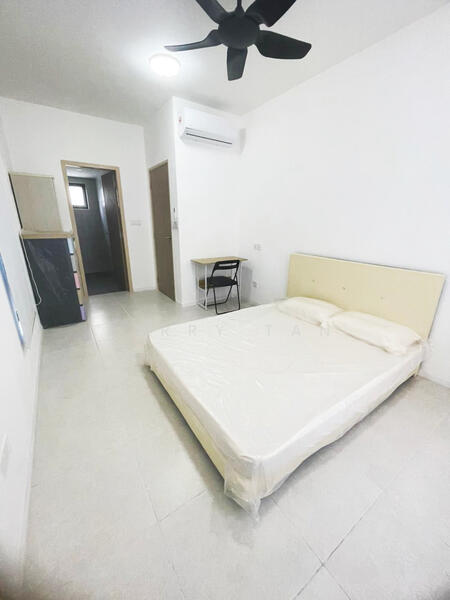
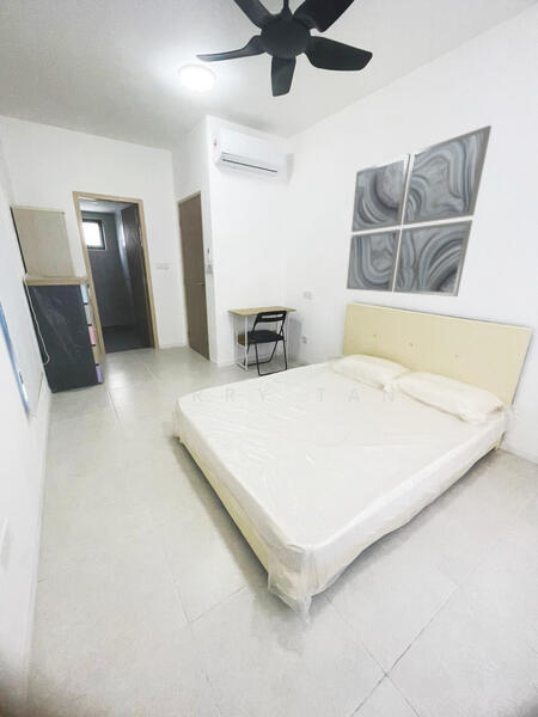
+ wall art (402, 228)
